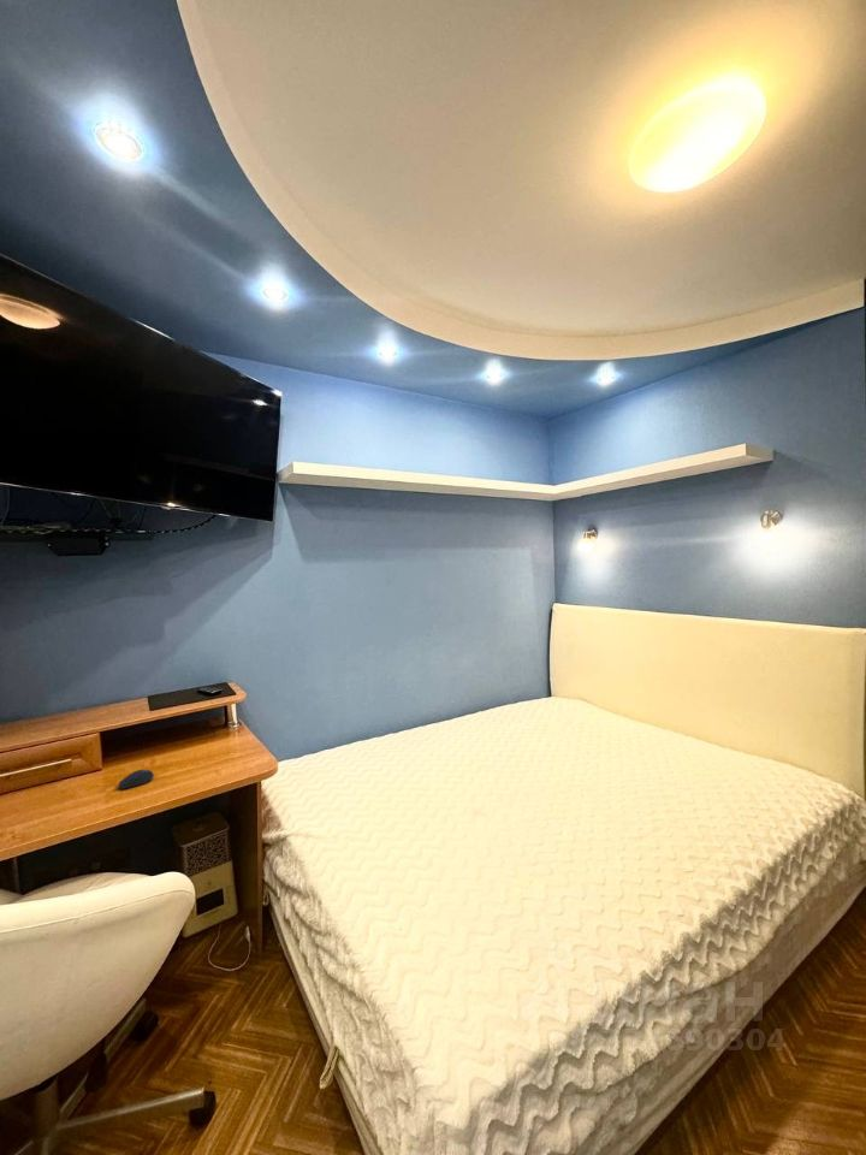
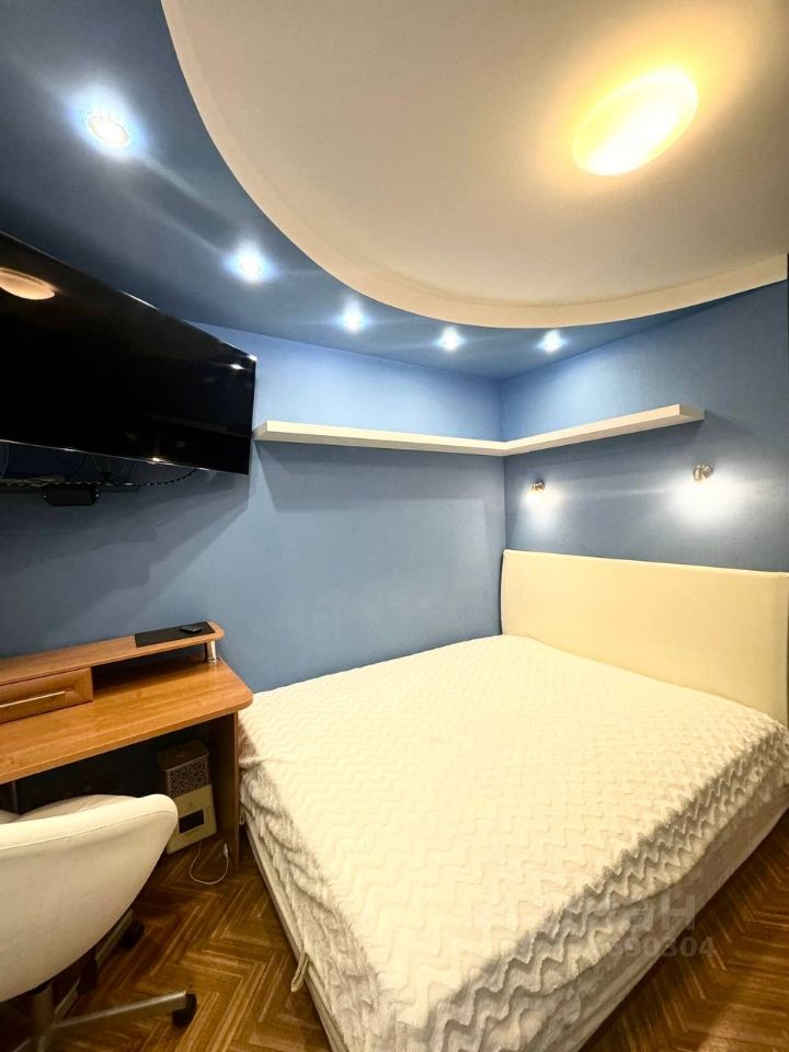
- computer mouse (136, 776)
